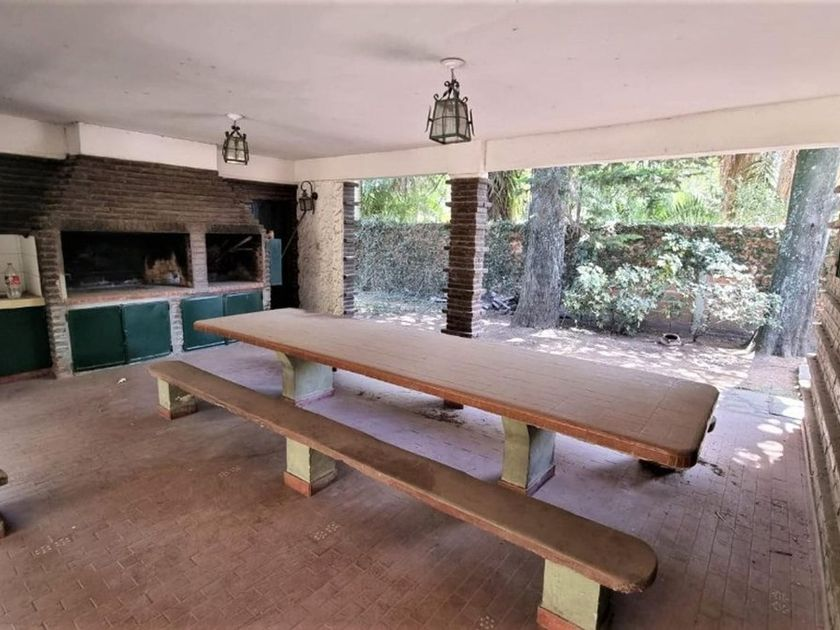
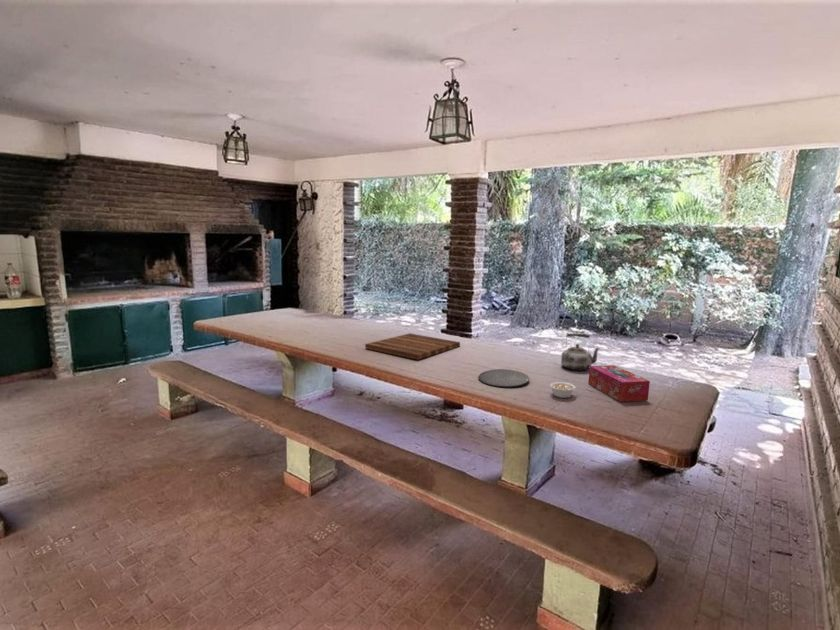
+ plate (503, 377)
+ legume (562, 389)
+ cutting board (413, 345)
+ kettle (580, 351)
+ tissue box (617, 382)
